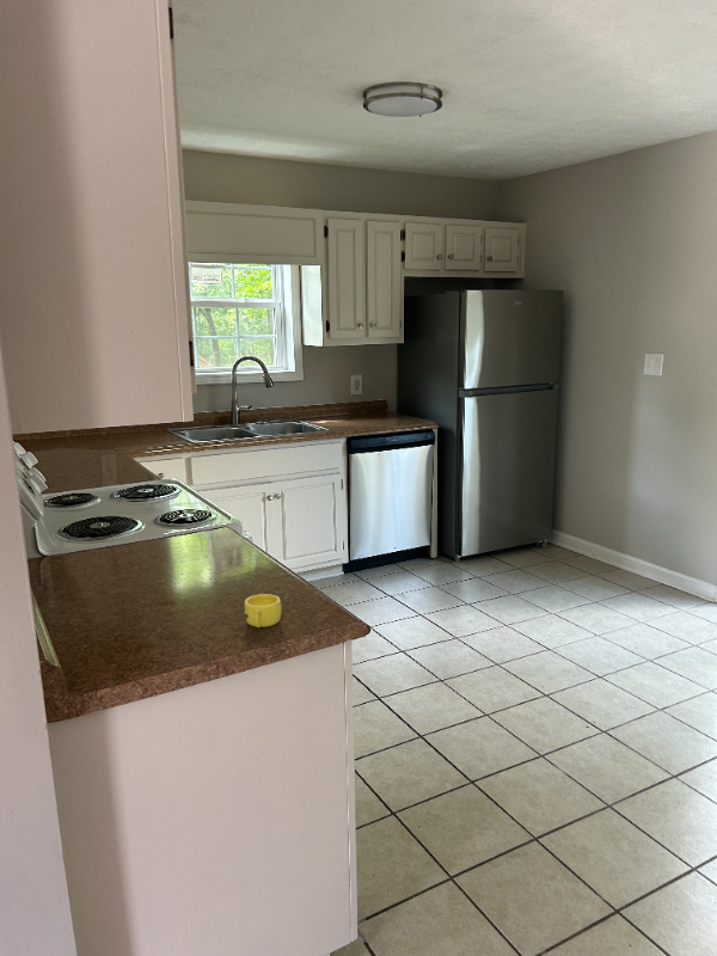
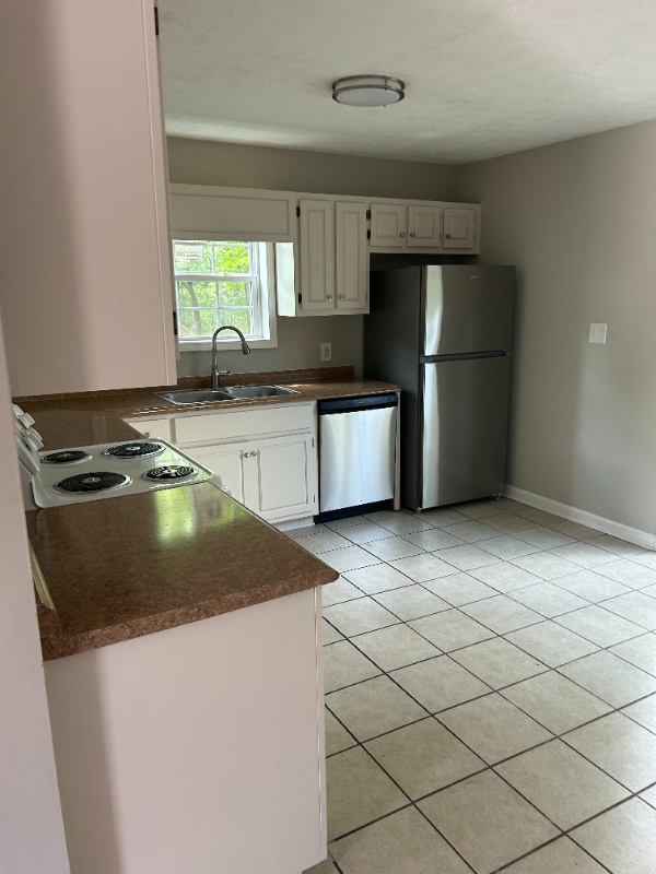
- cup (262, 612)
